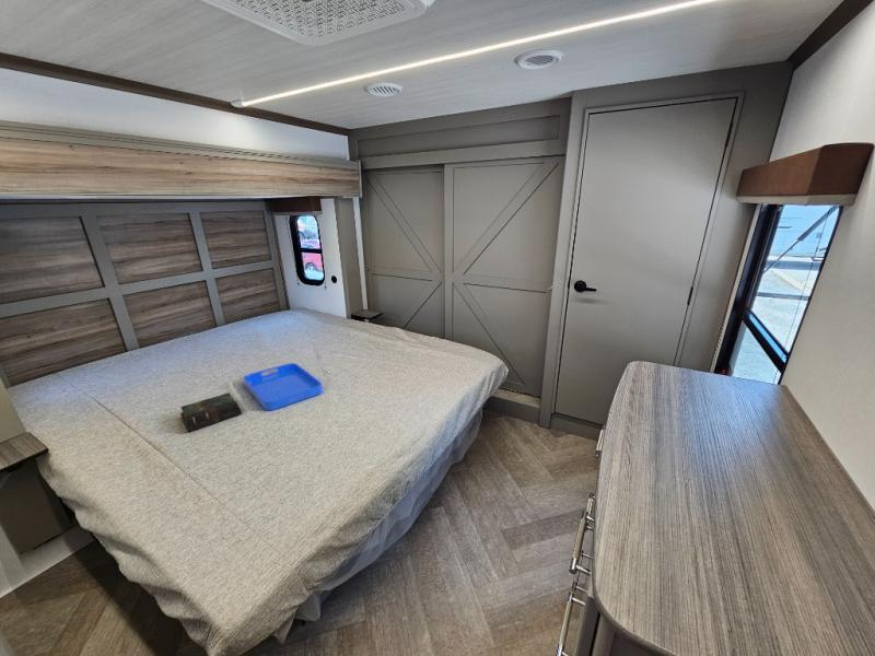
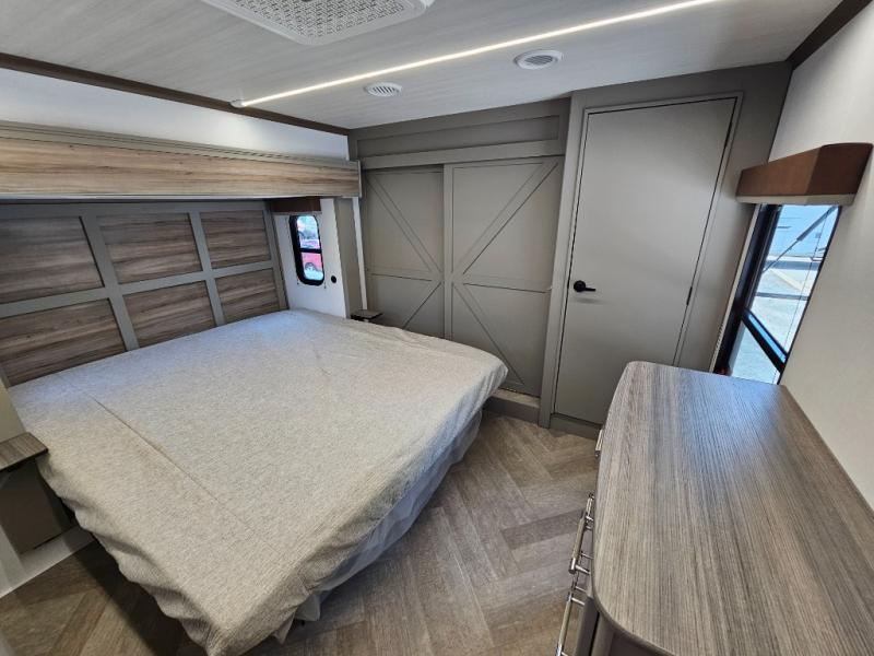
- serving tray (282, 384)
- book (210, 410)
